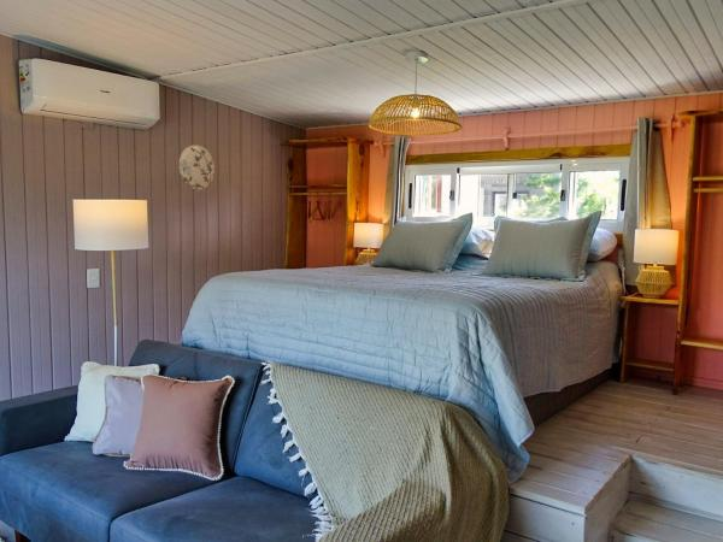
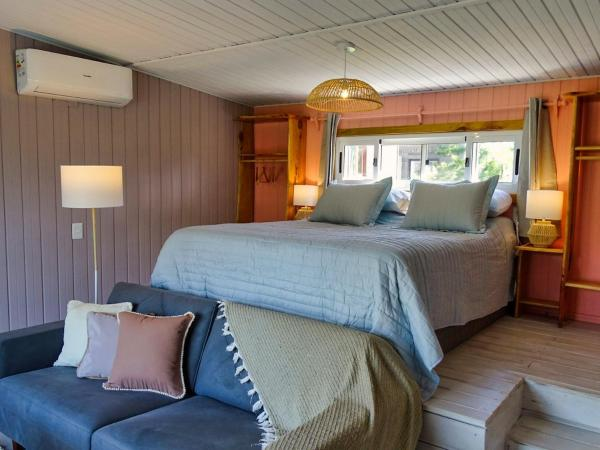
- decorative plate (196, 167)
